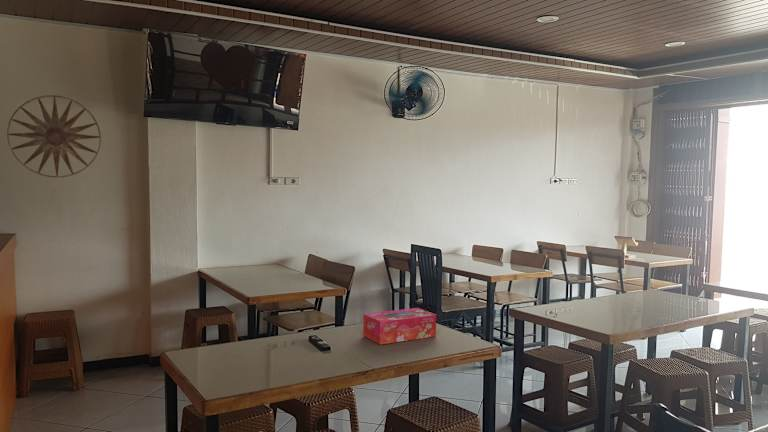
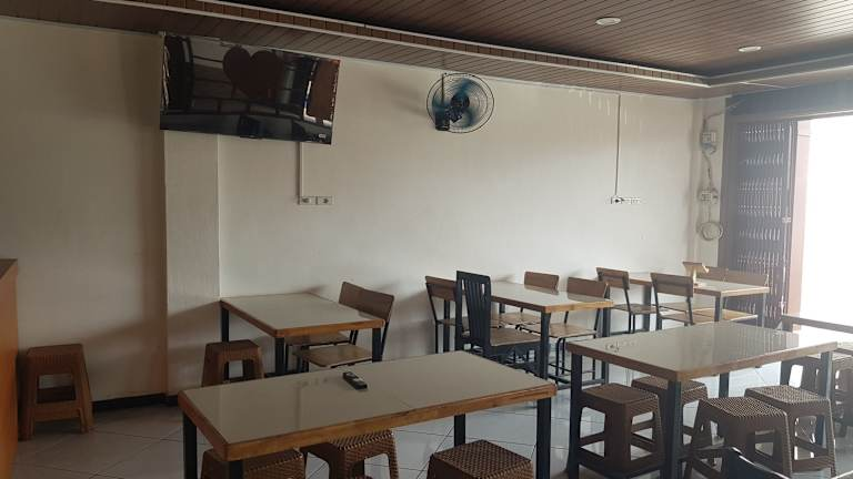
- wall art (55, 136)
- tissue box (399, 325)
